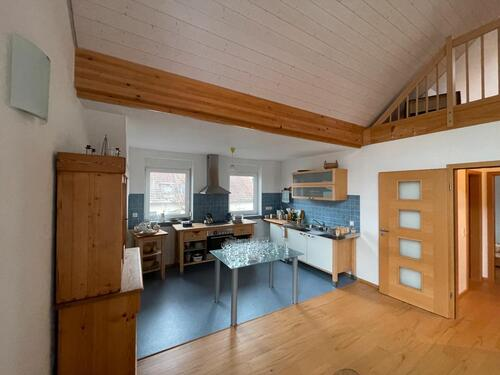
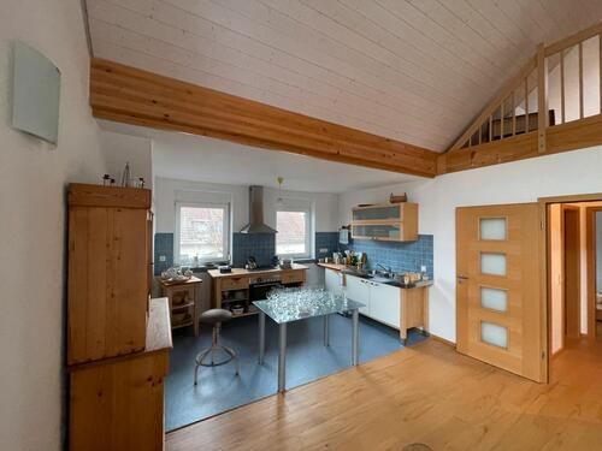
+ stool (214, 340)
